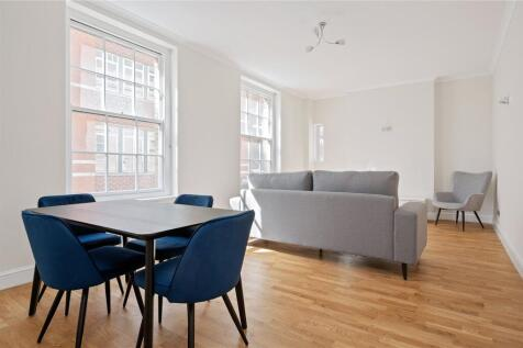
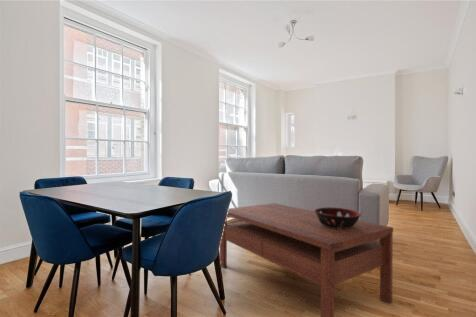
+ coffee table (293, 249)
+ decorative bowl (336, 218)
